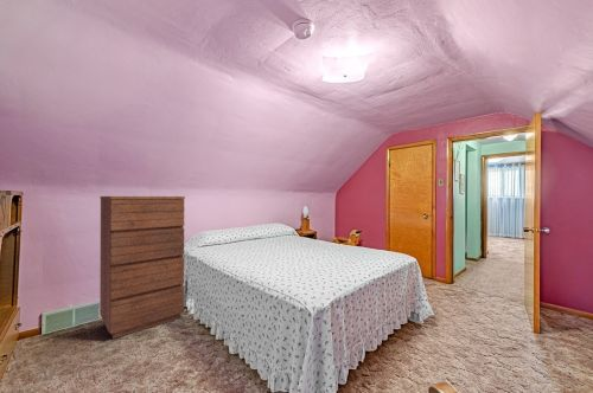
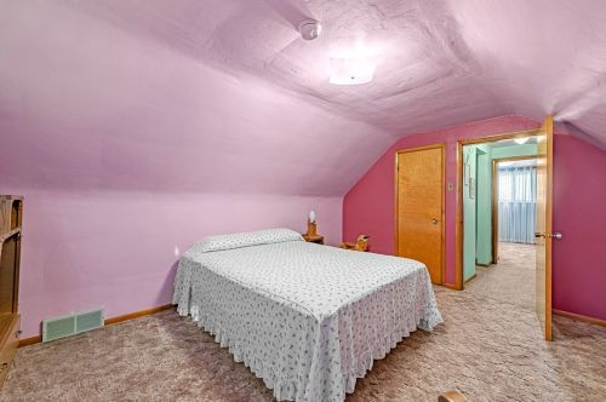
- dresser (142, 257)
